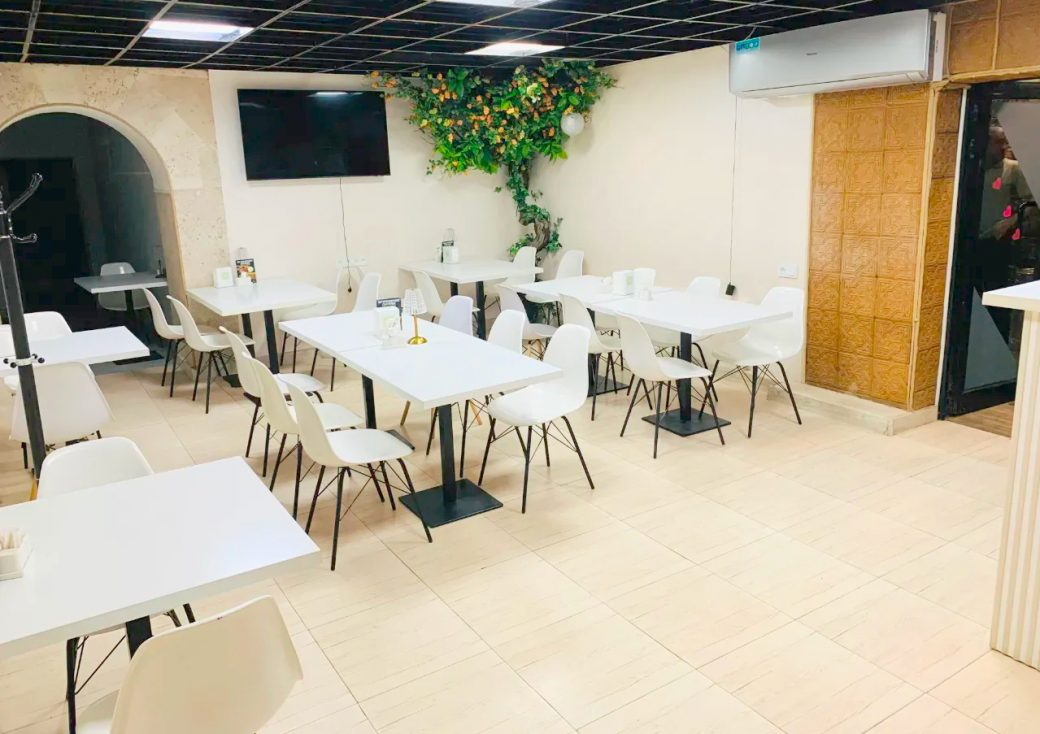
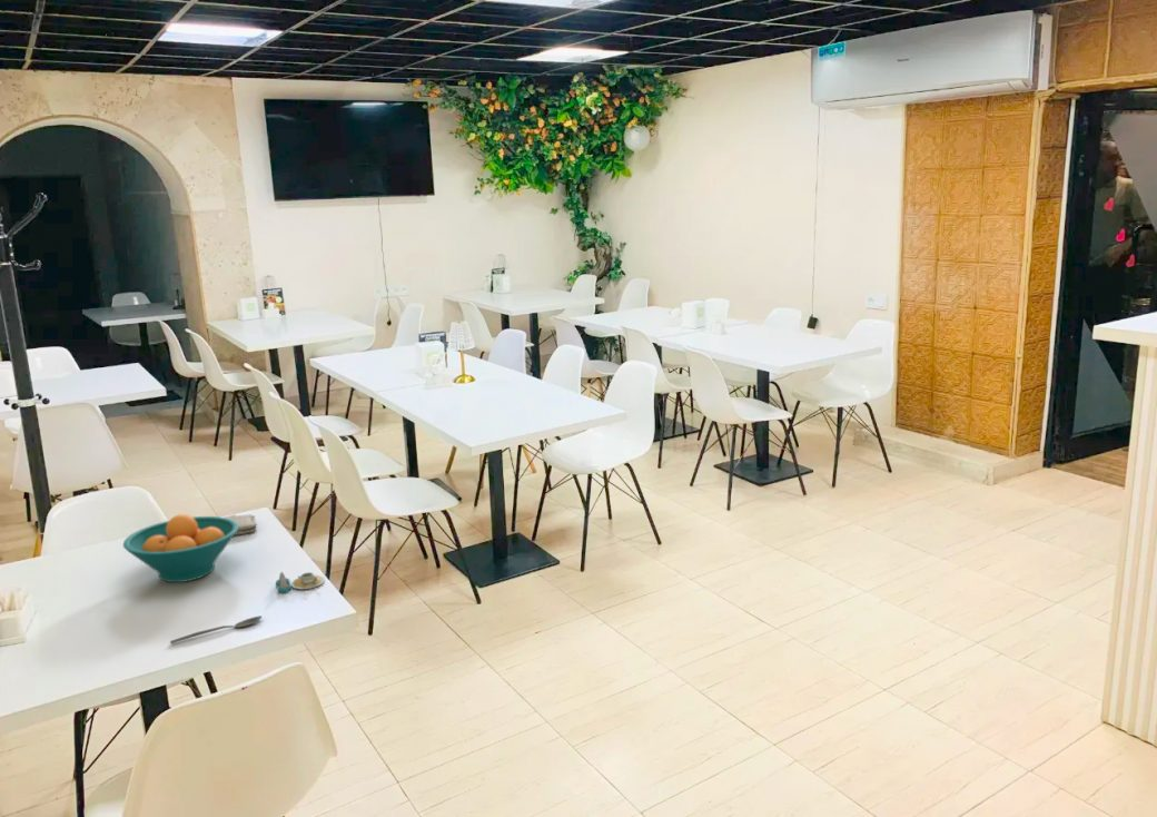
+ fruit bowl (182, 544)
+ washcloth (227, 518)
+ spoon (217, 629)
+ salt and pepper shaker set (299, 578)
